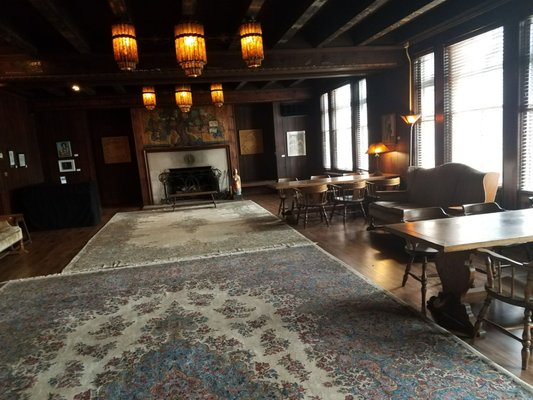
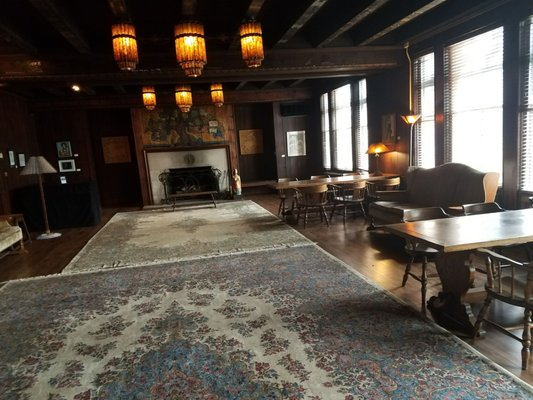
+ floor lamp (42, 197)
